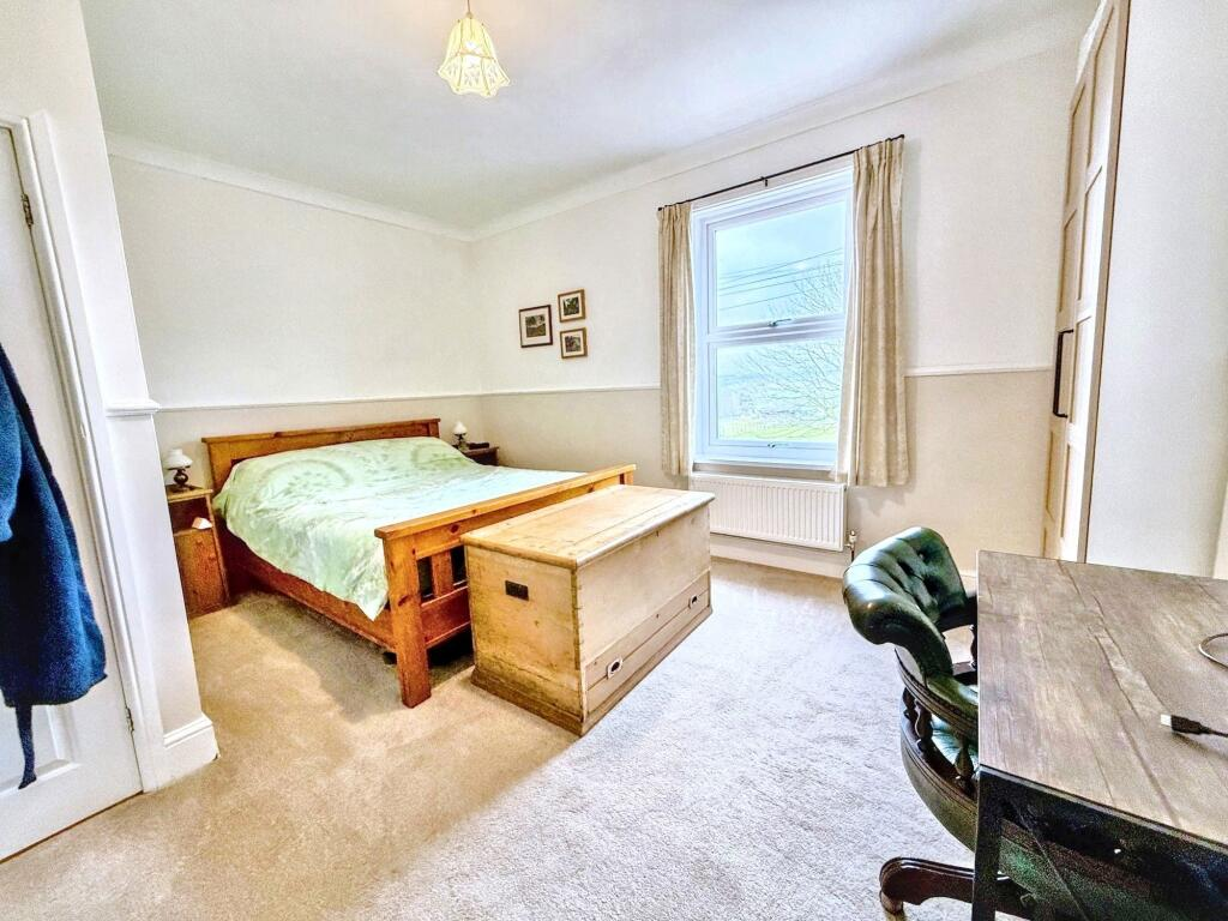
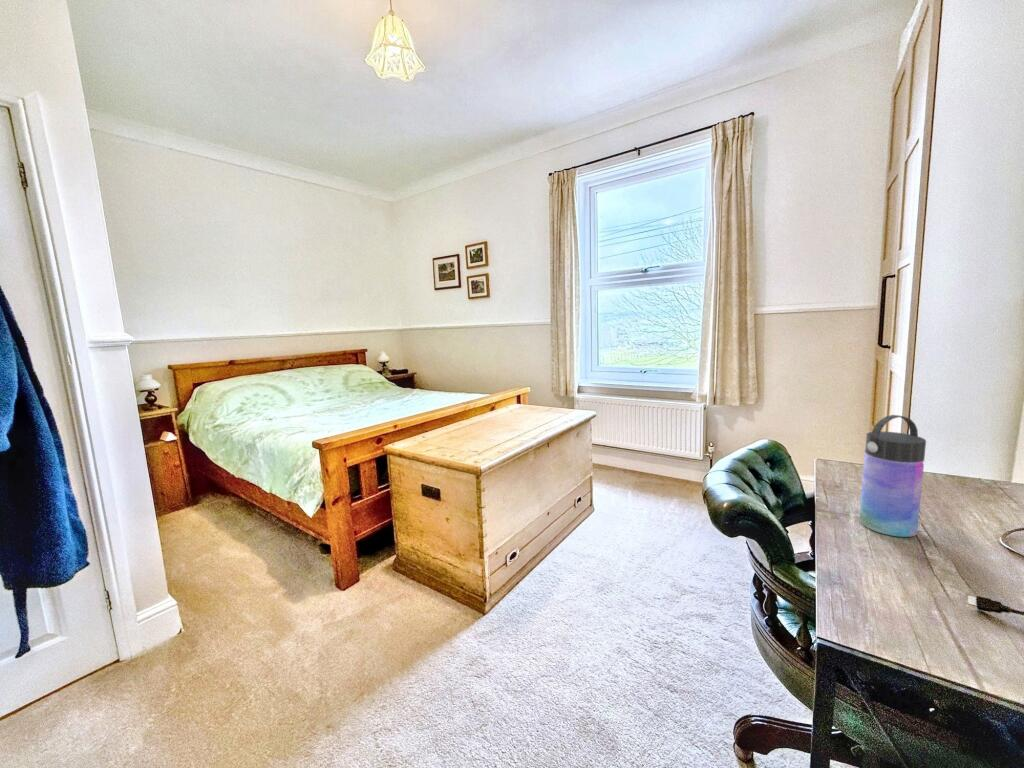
+ water bottle (892, 471)
